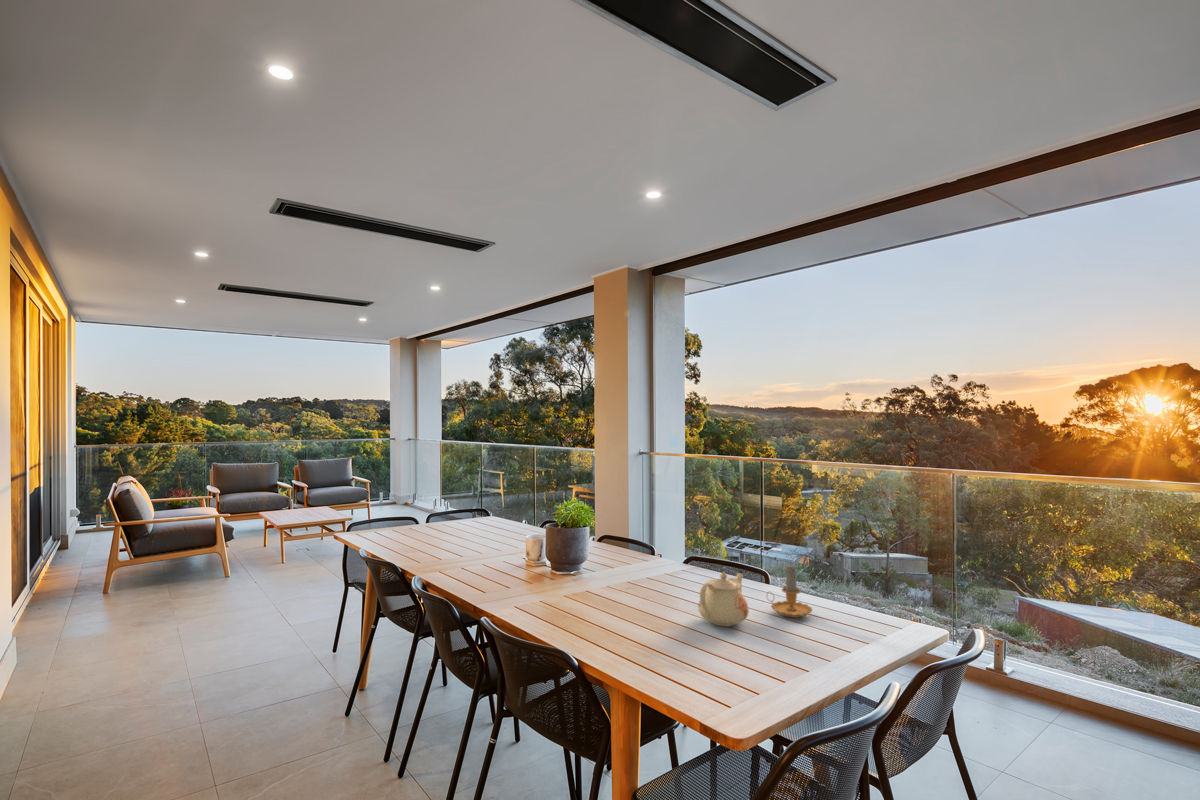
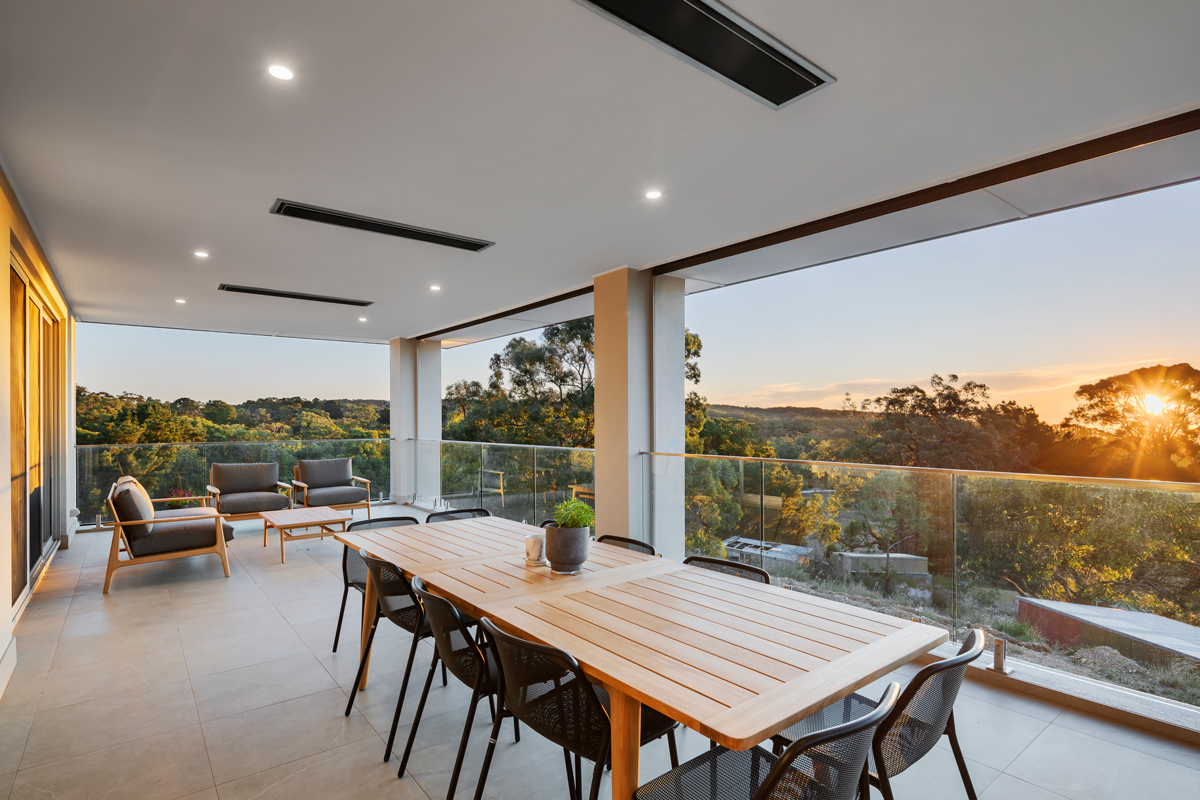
- candle (787, 587)
- teapot (723, 596)
